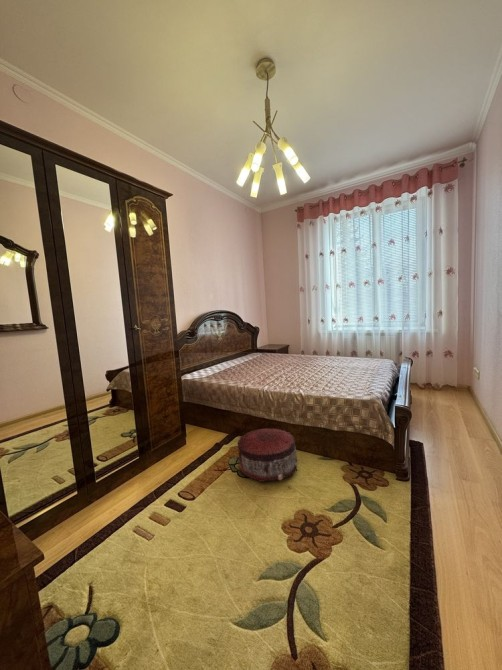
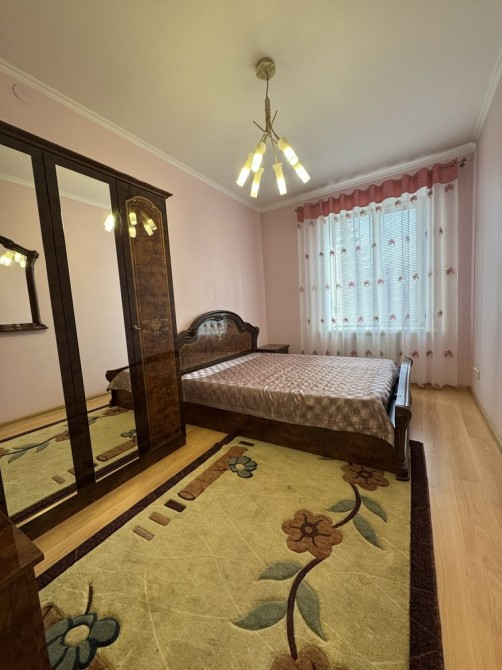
- pouf (267, 451)
